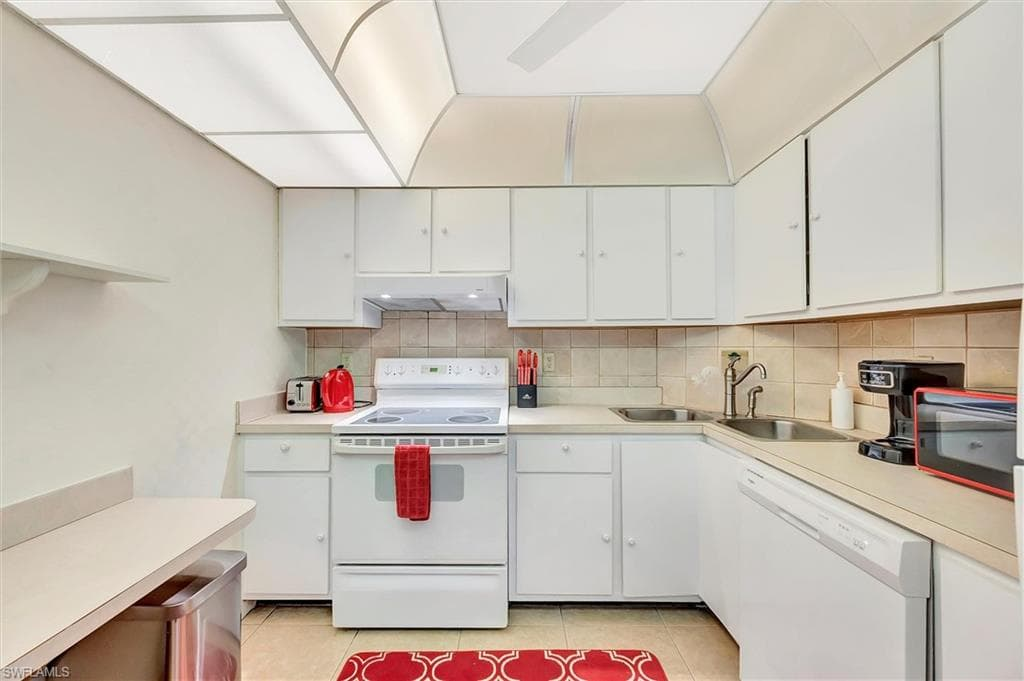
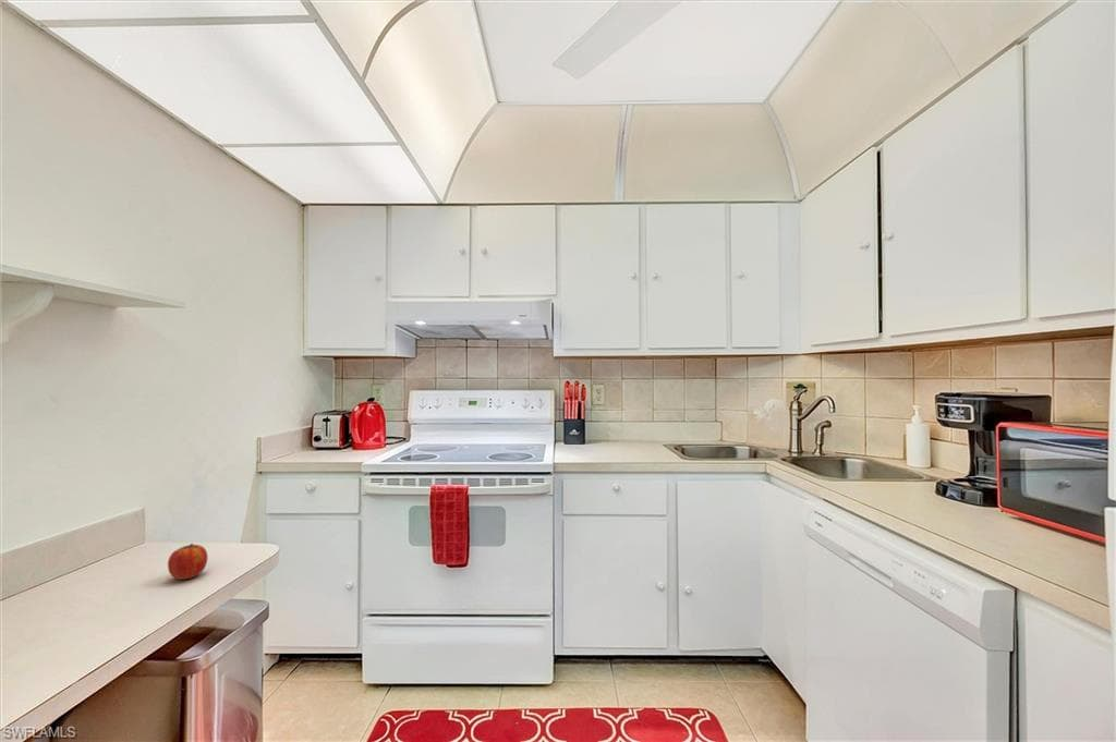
+ fruit (187, 559)
